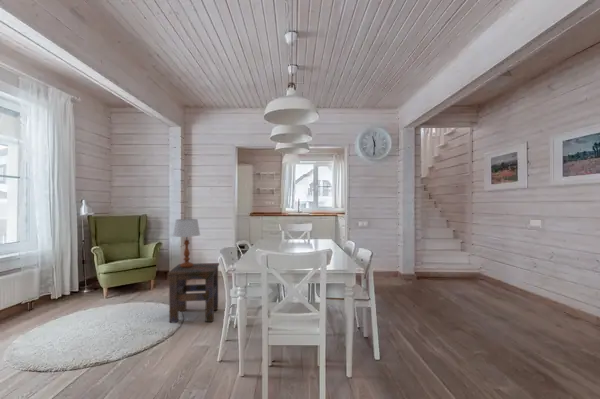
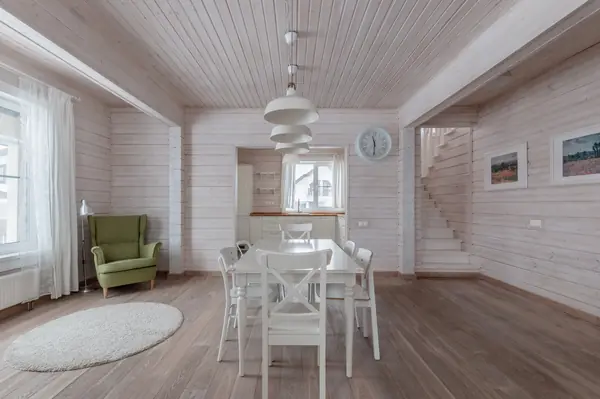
- side table (195, 290)
- table lamp (186, 243)
